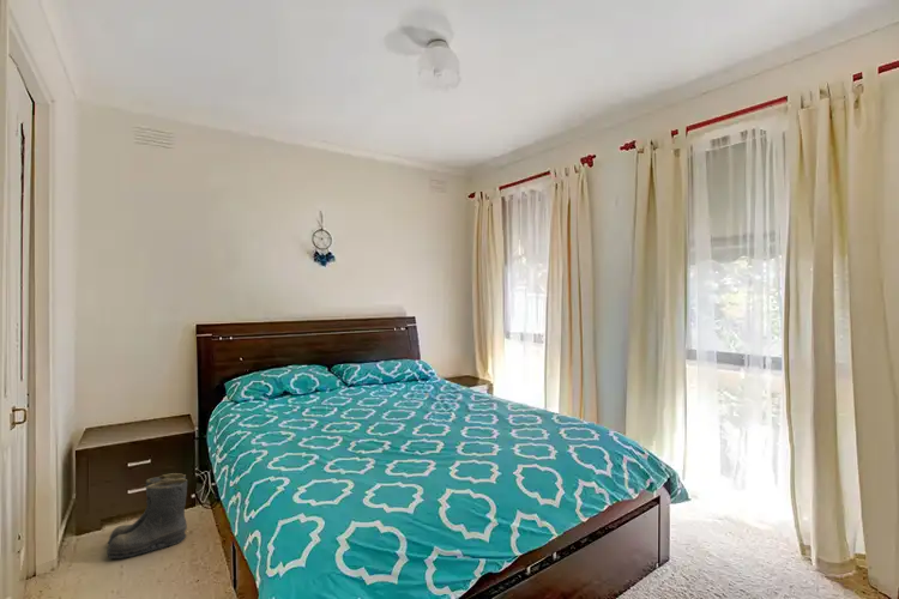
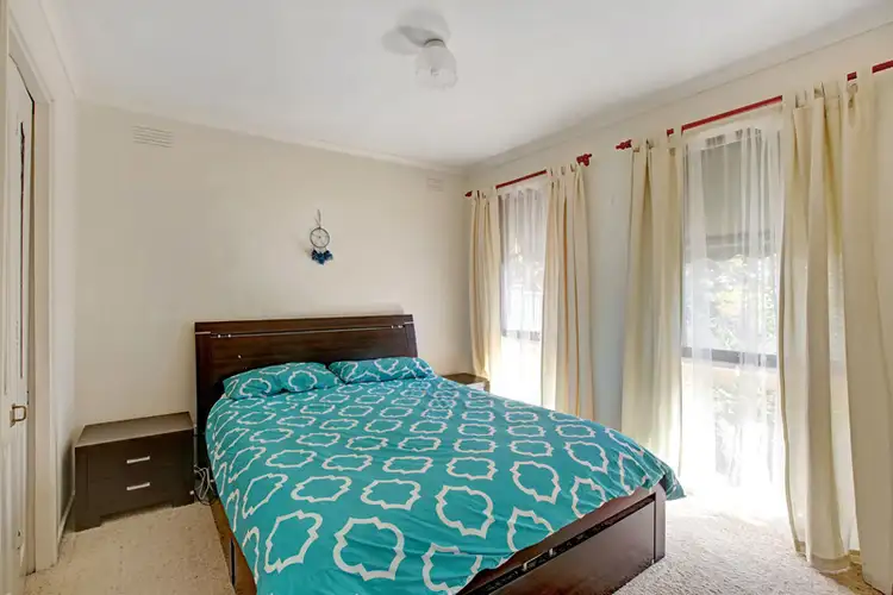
- boots (147, 512)
